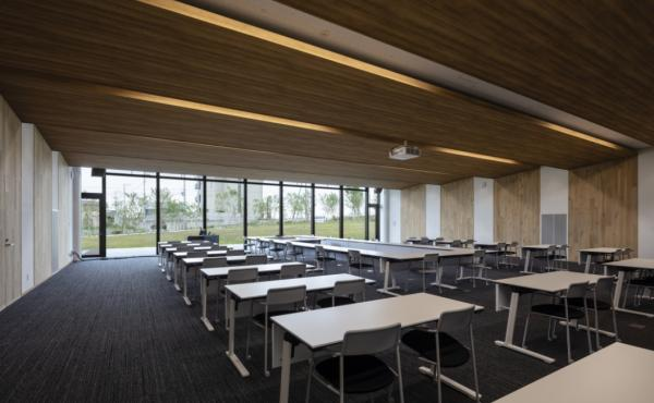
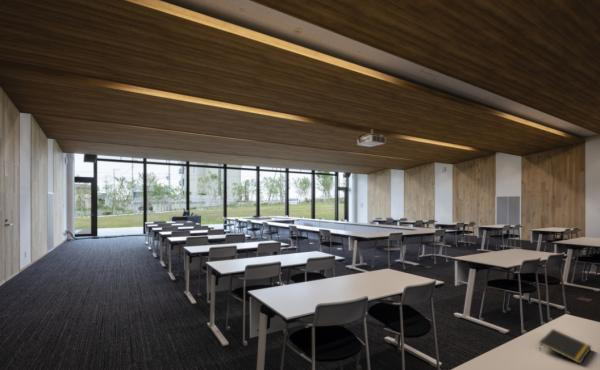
+ notepad (565, 344)
